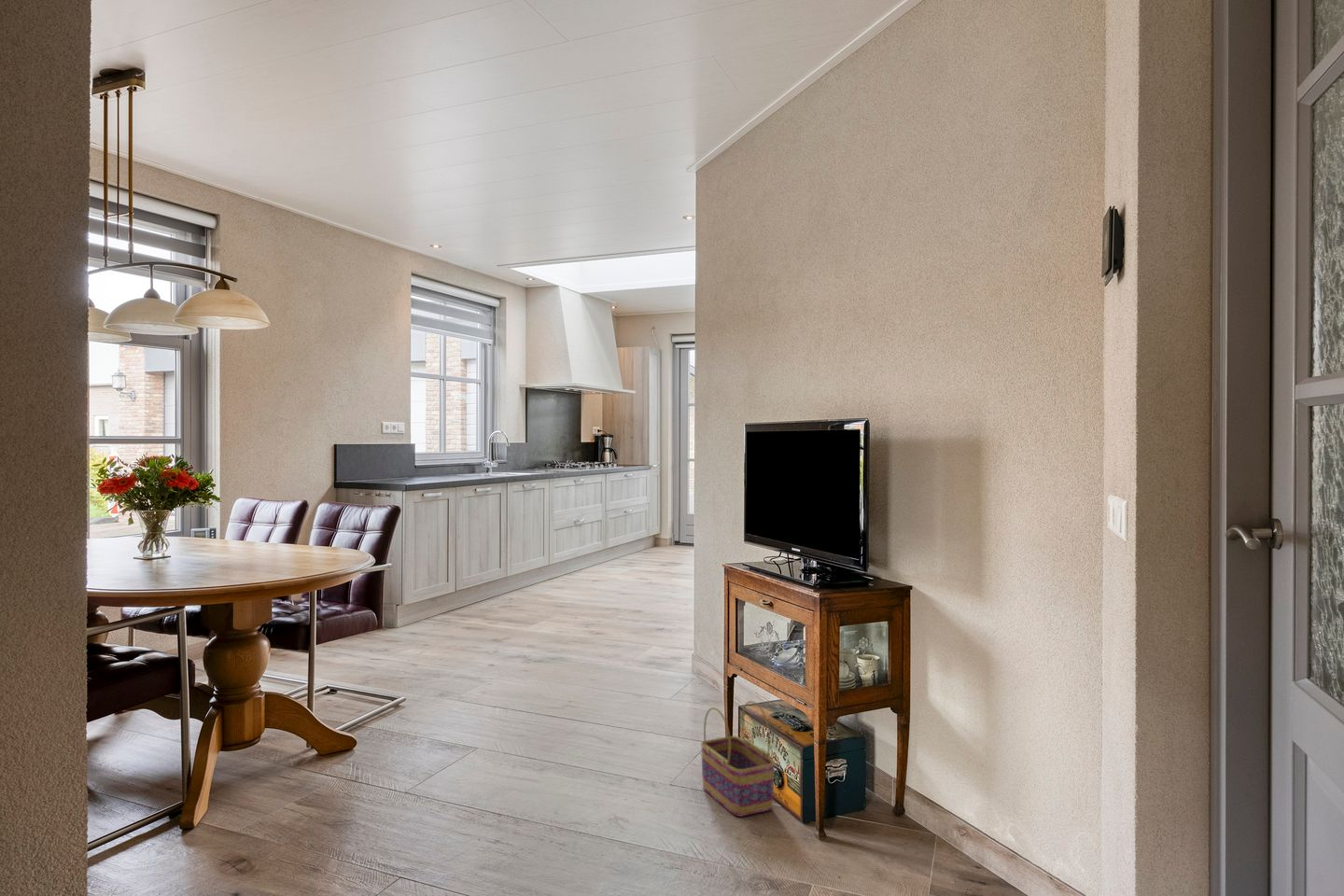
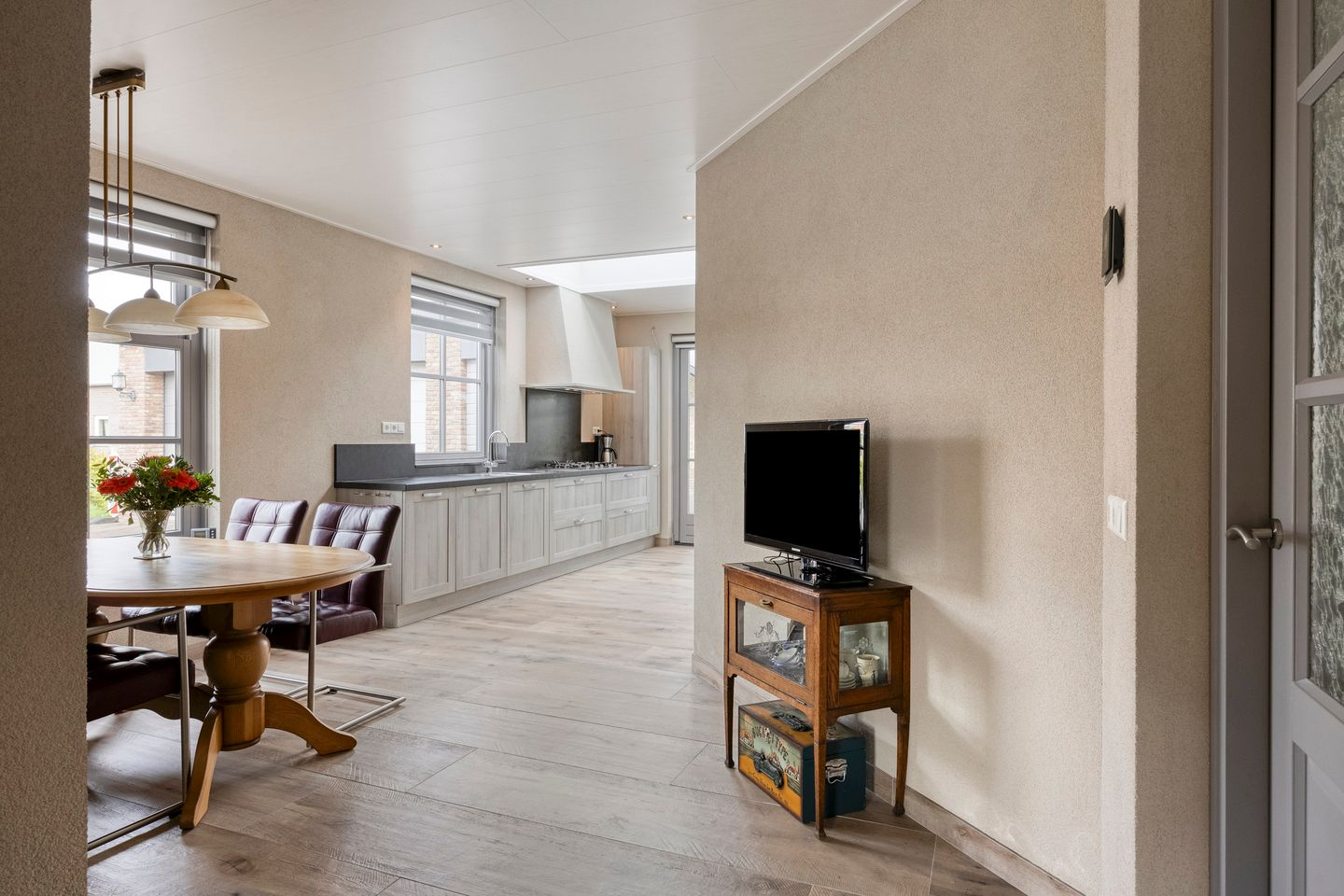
- basket (736, 751)
